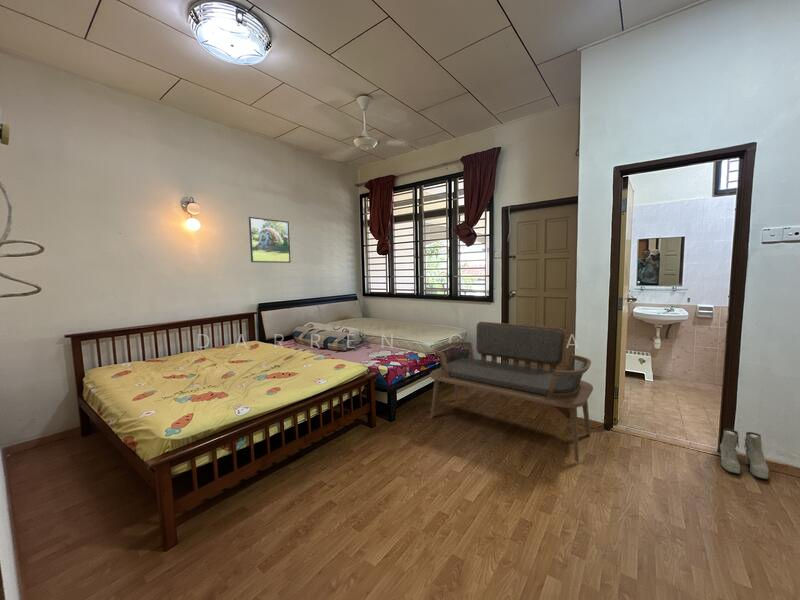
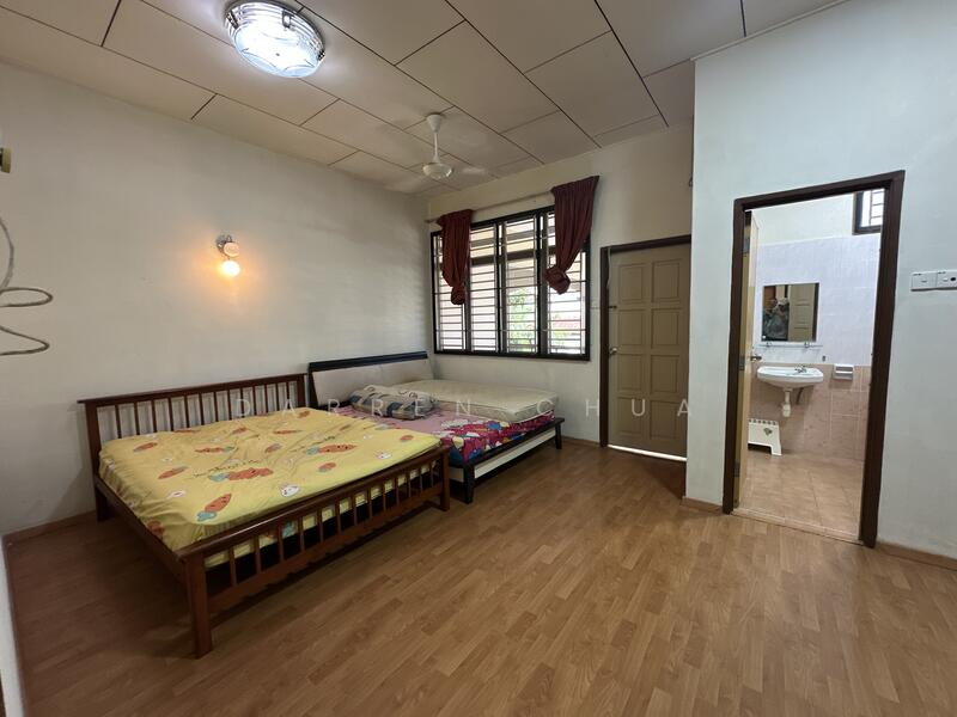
- boots (745, 450)
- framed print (270, 241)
- bench (505, 378)
